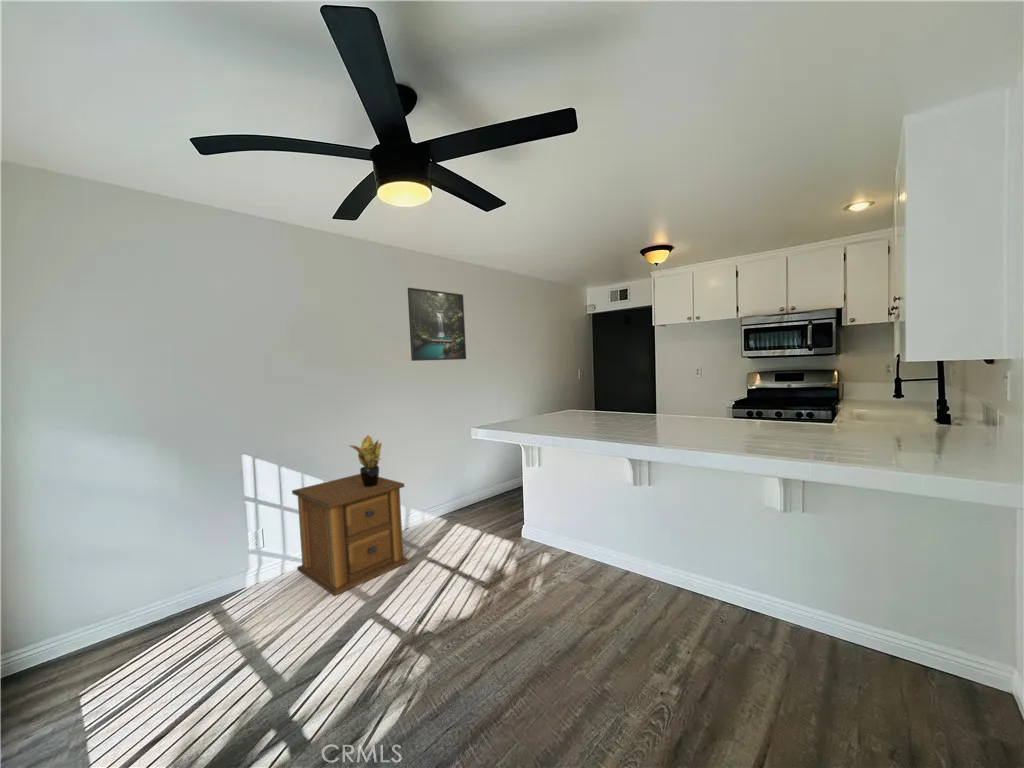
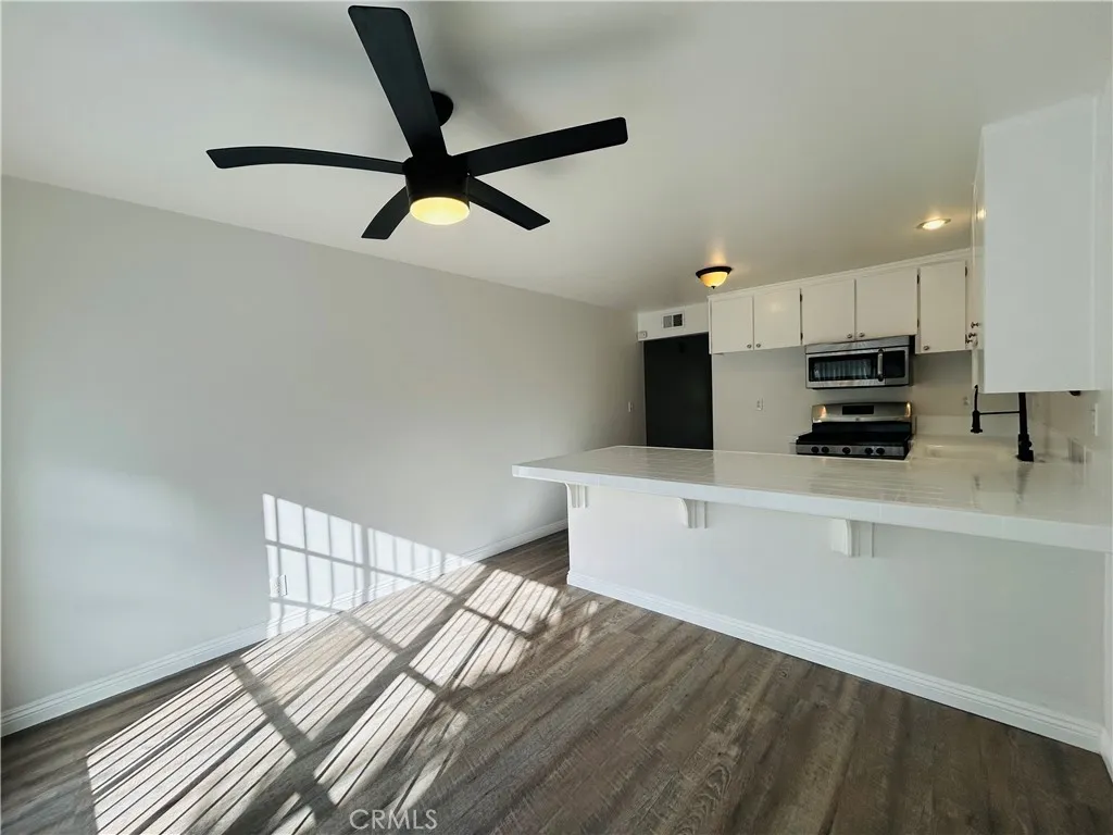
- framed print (438, 325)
- side table (351, 526)
- potted plant (368, 459)
